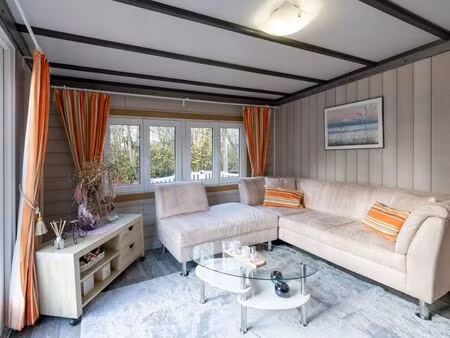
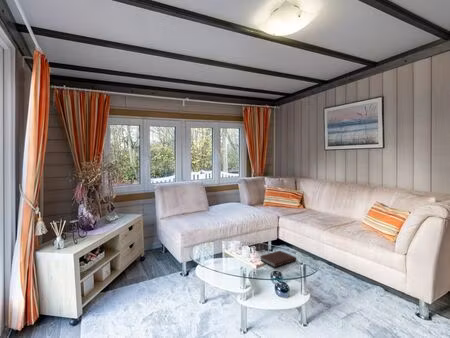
+ notebook (277, 258)
